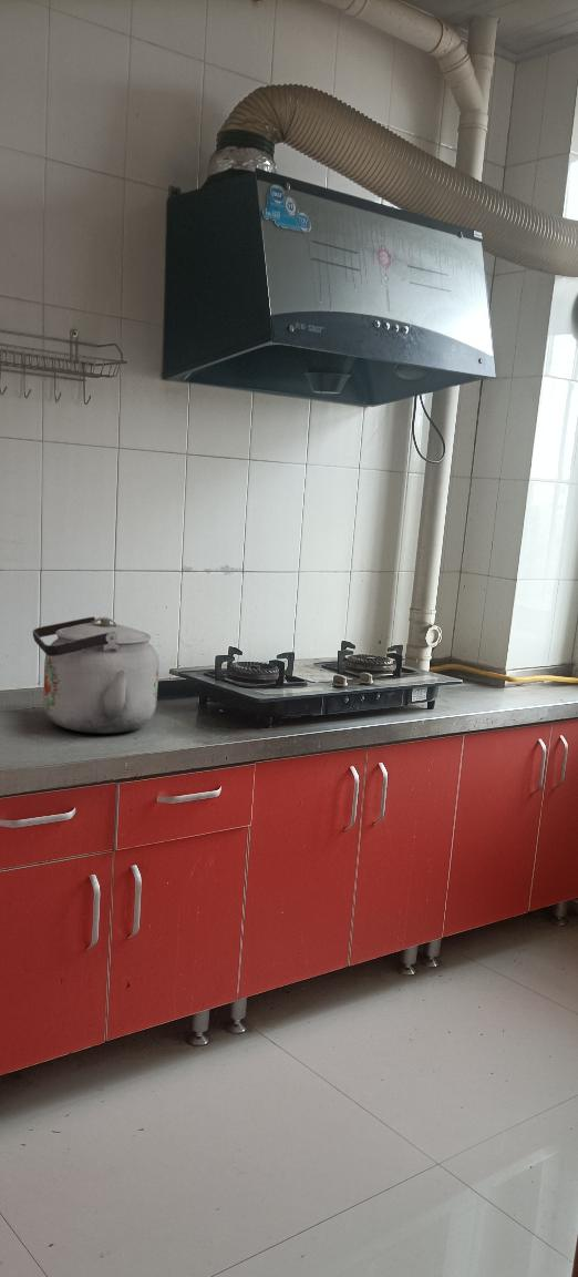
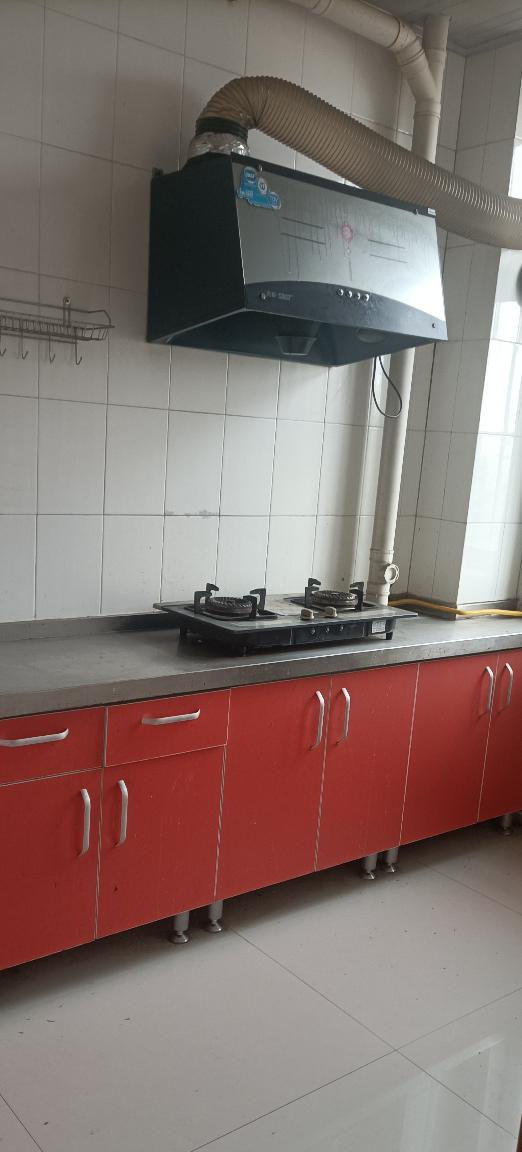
- kettle (101, 674)
